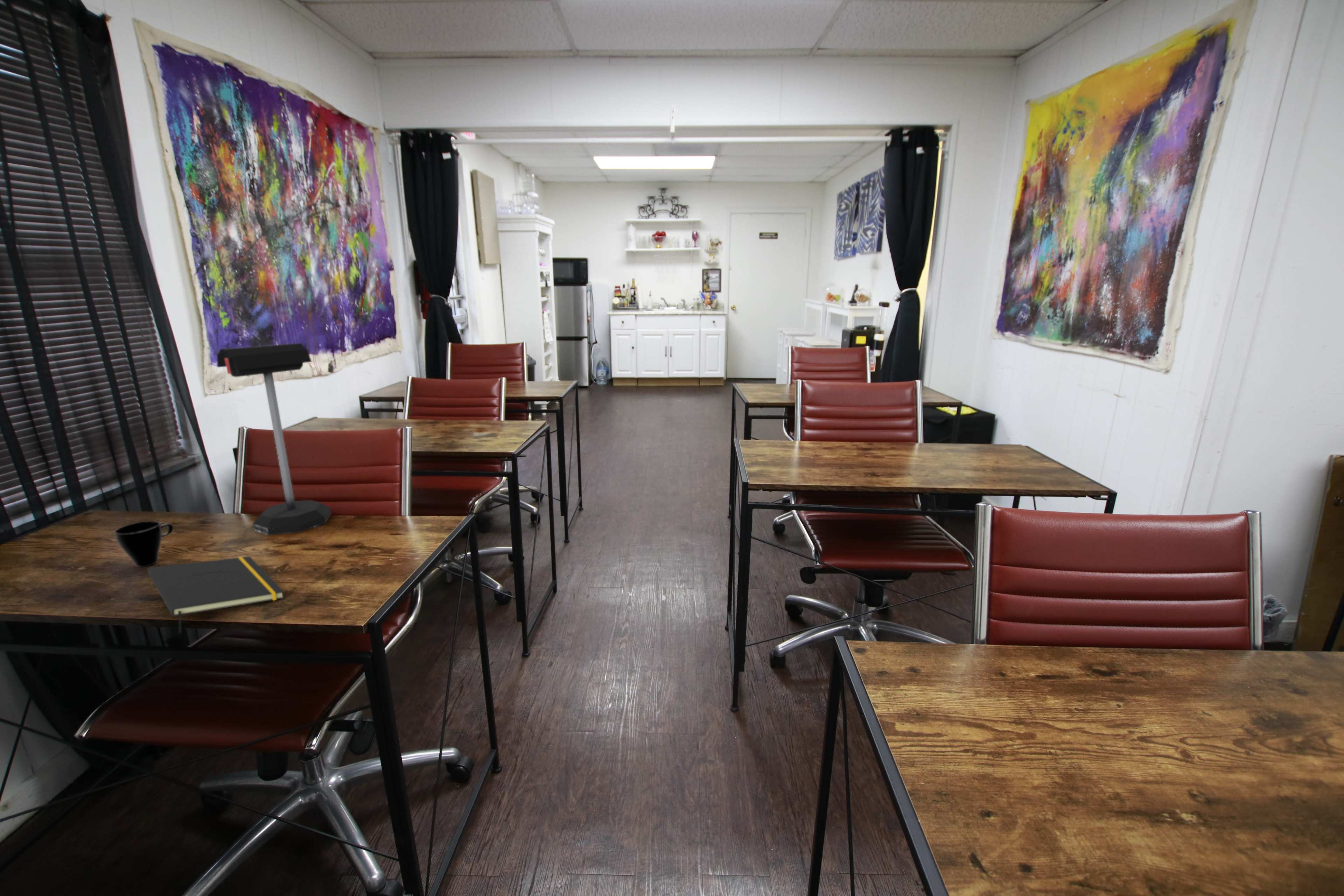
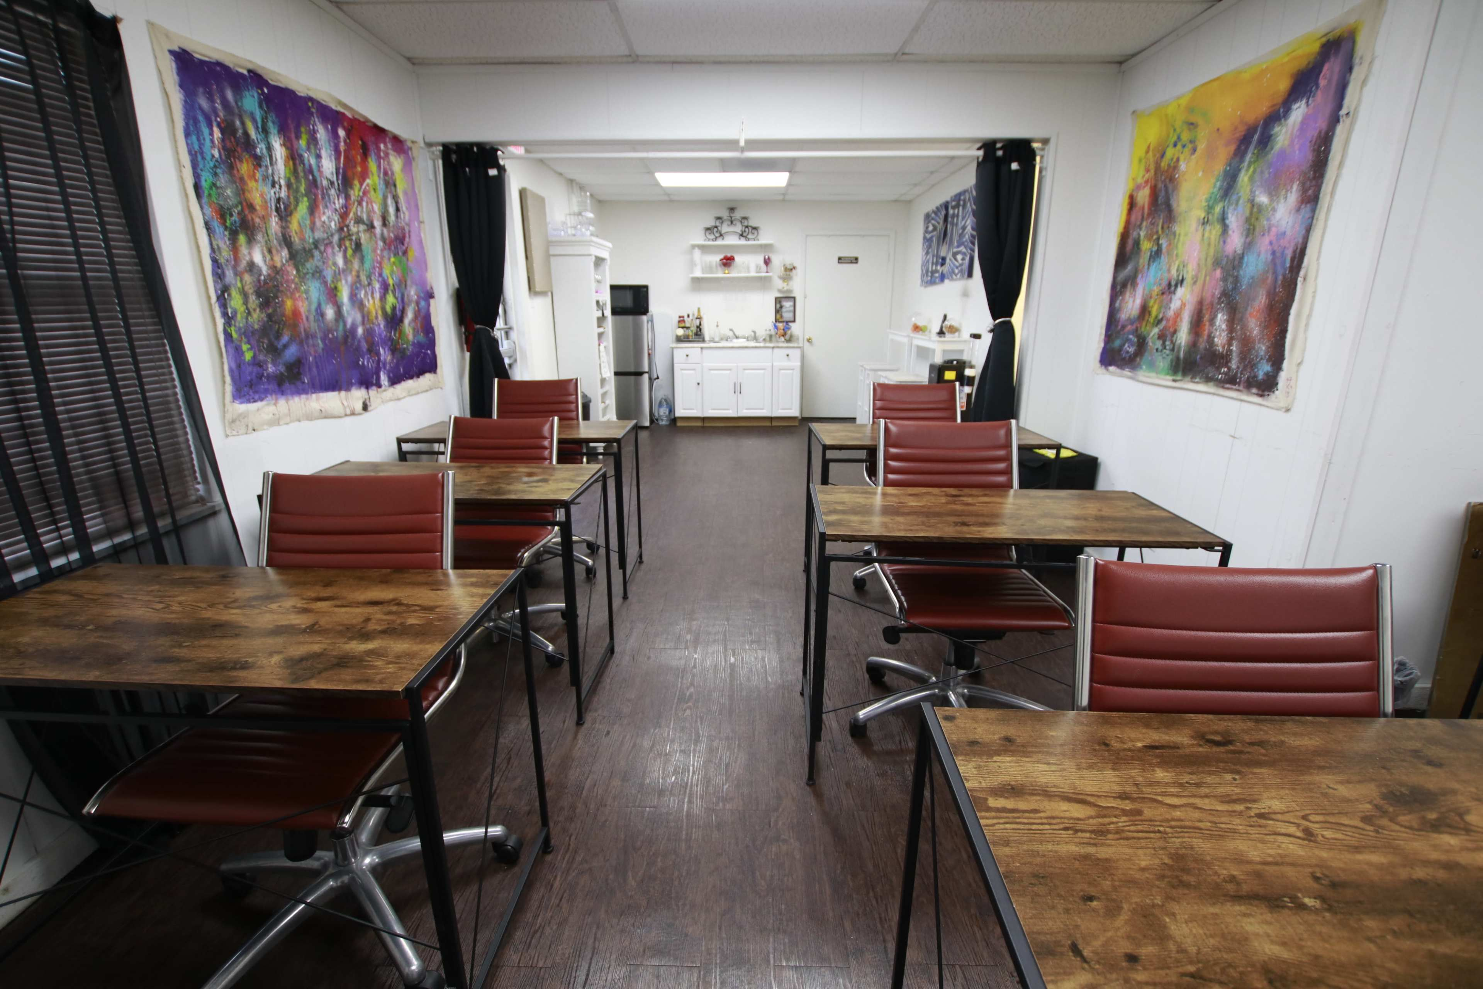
- notepad (216, 583)
- cup (149, 543)
- mailbox (279, 437)
